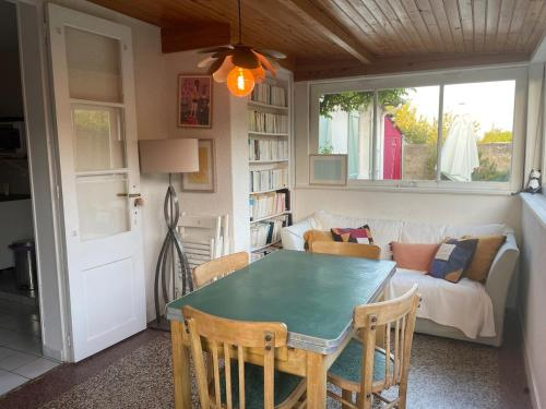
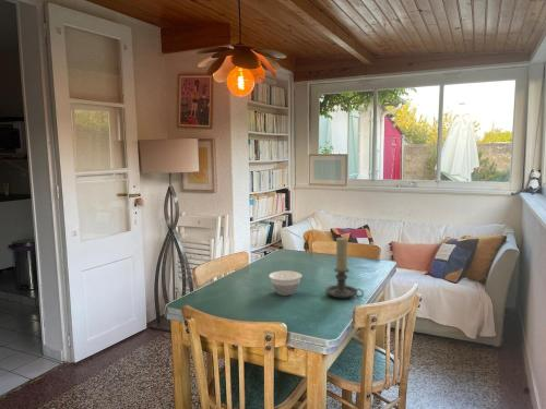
+ candle holder (344, 266)
+ bowl (285, 284)
